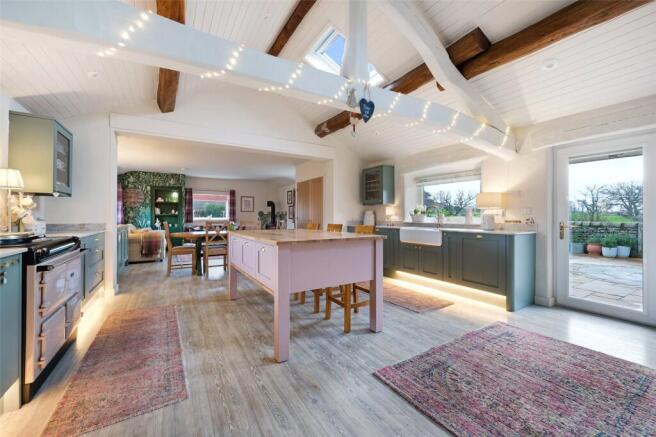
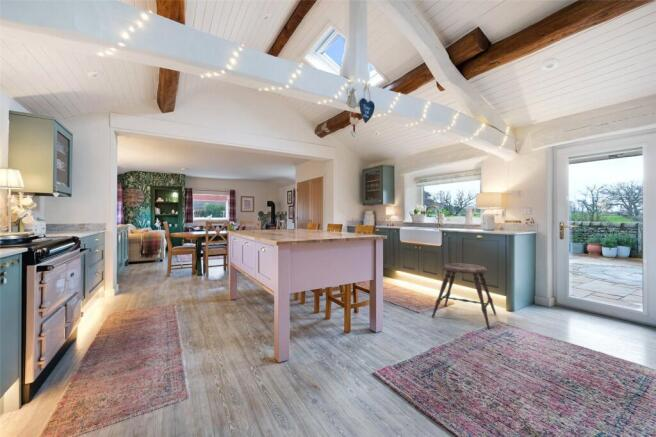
+ stool (464, 299)
